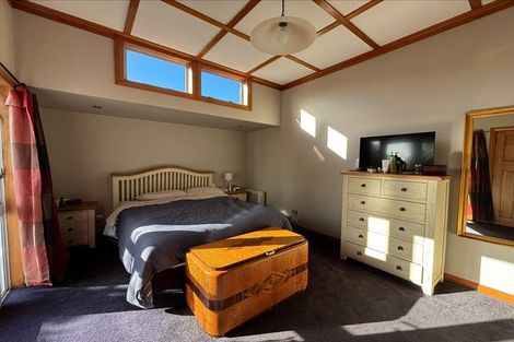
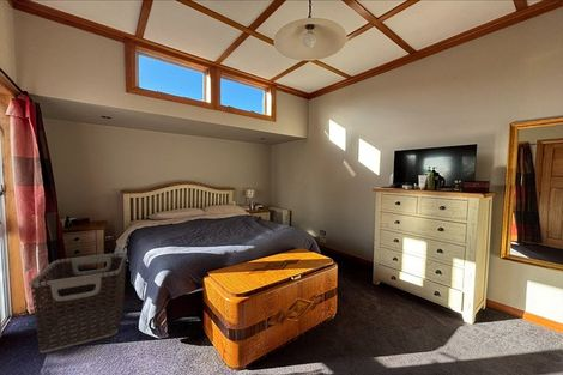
+ clothes hamper (86, 296)
